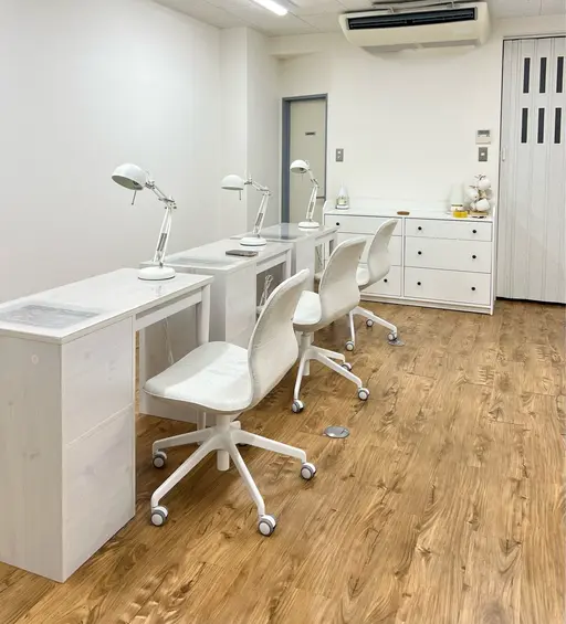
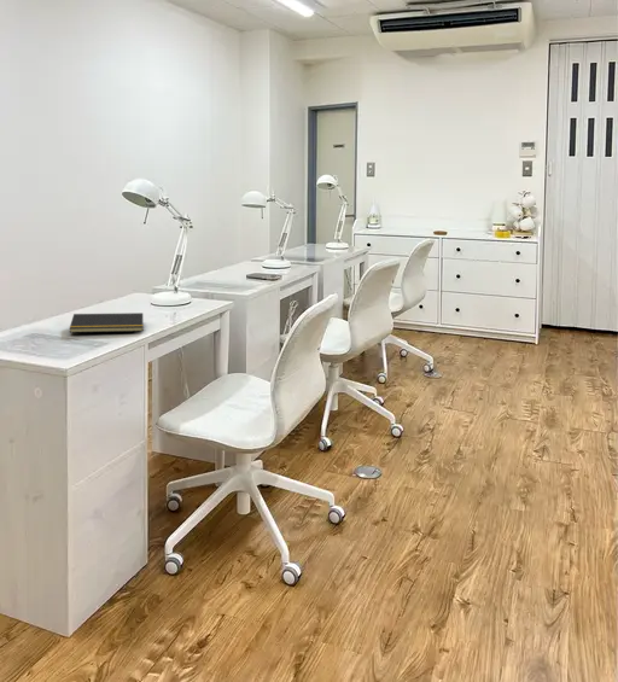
+ notepad (107, 322)
